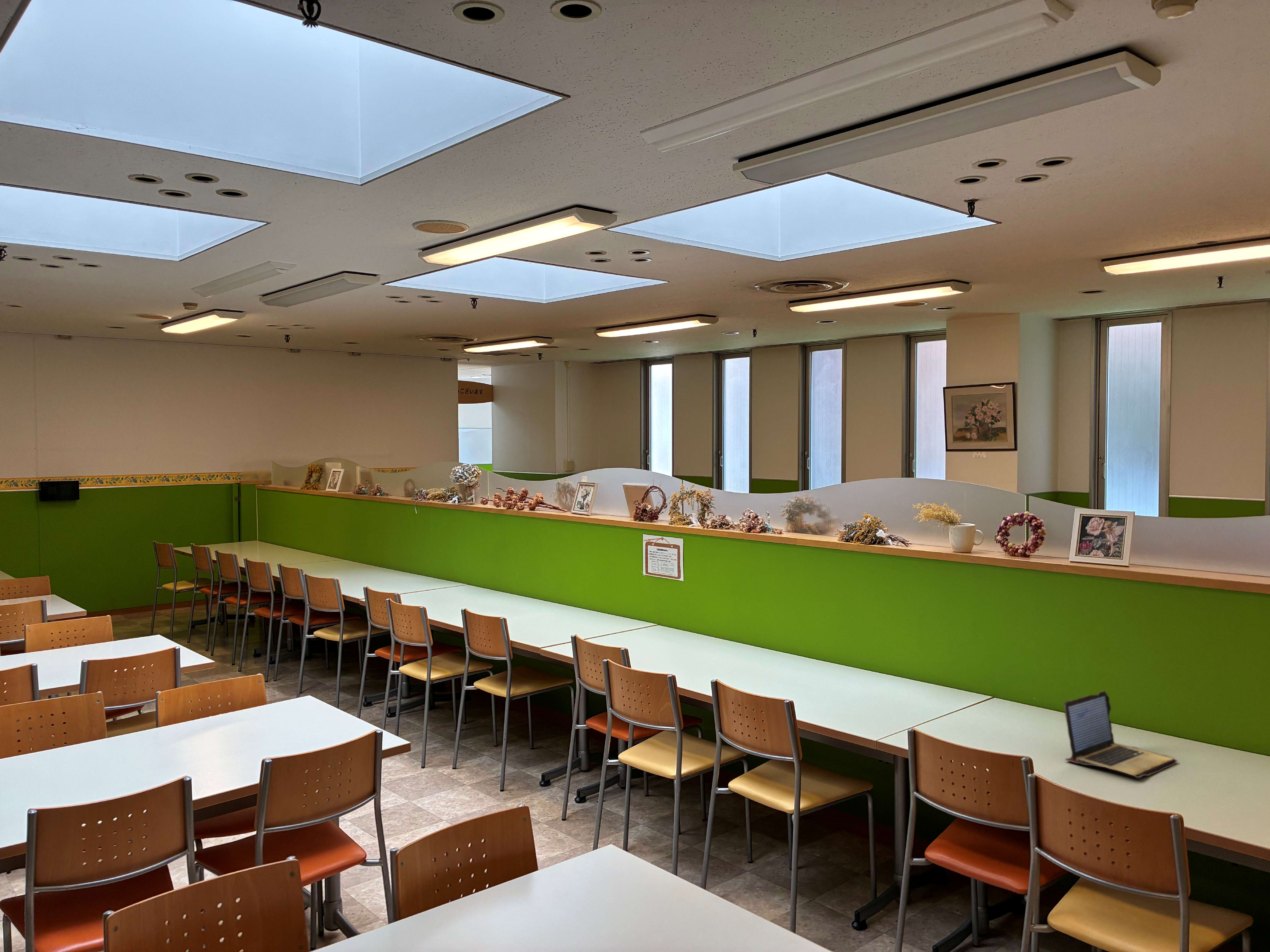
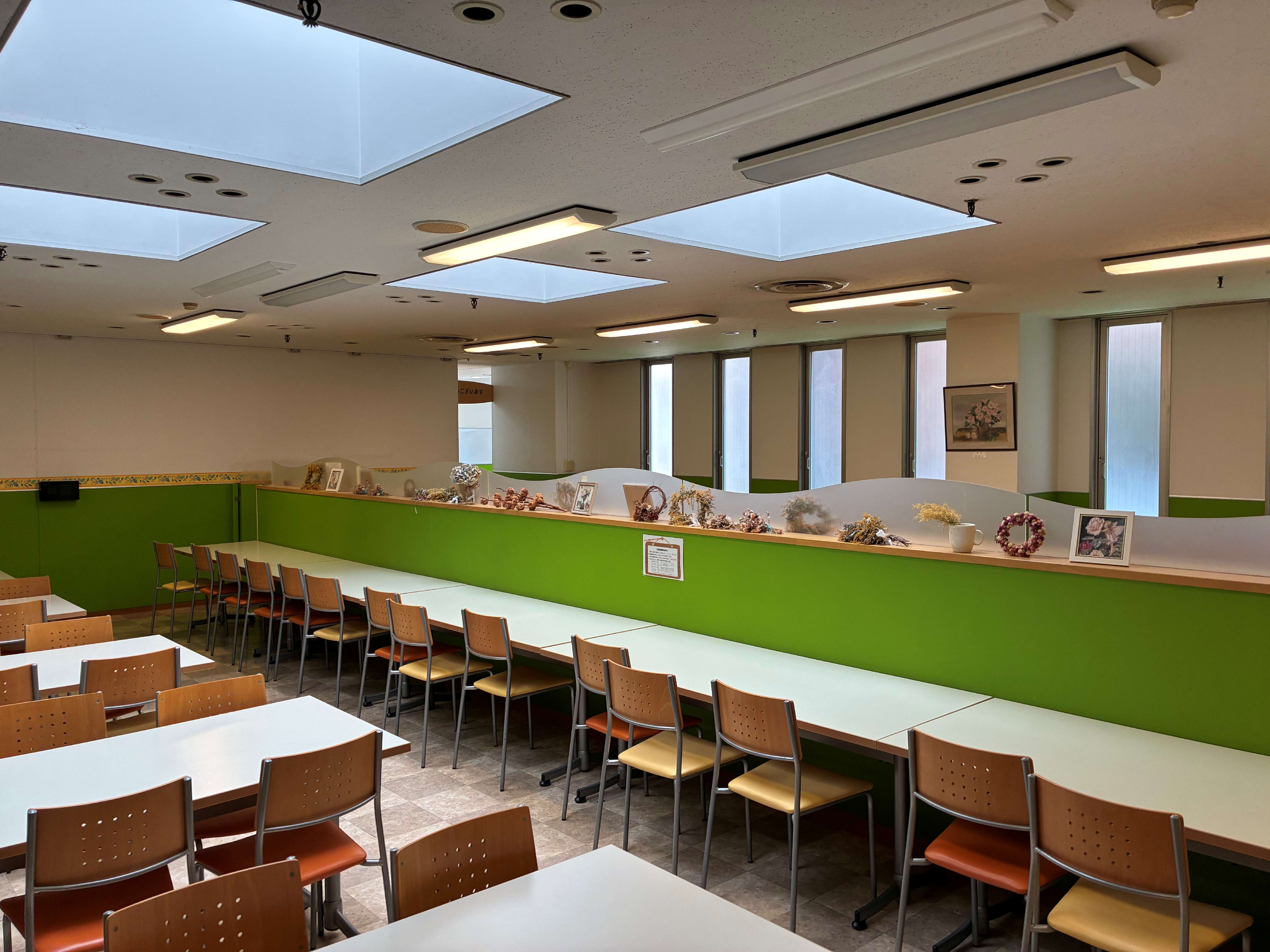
- laptop (1113, 735)
